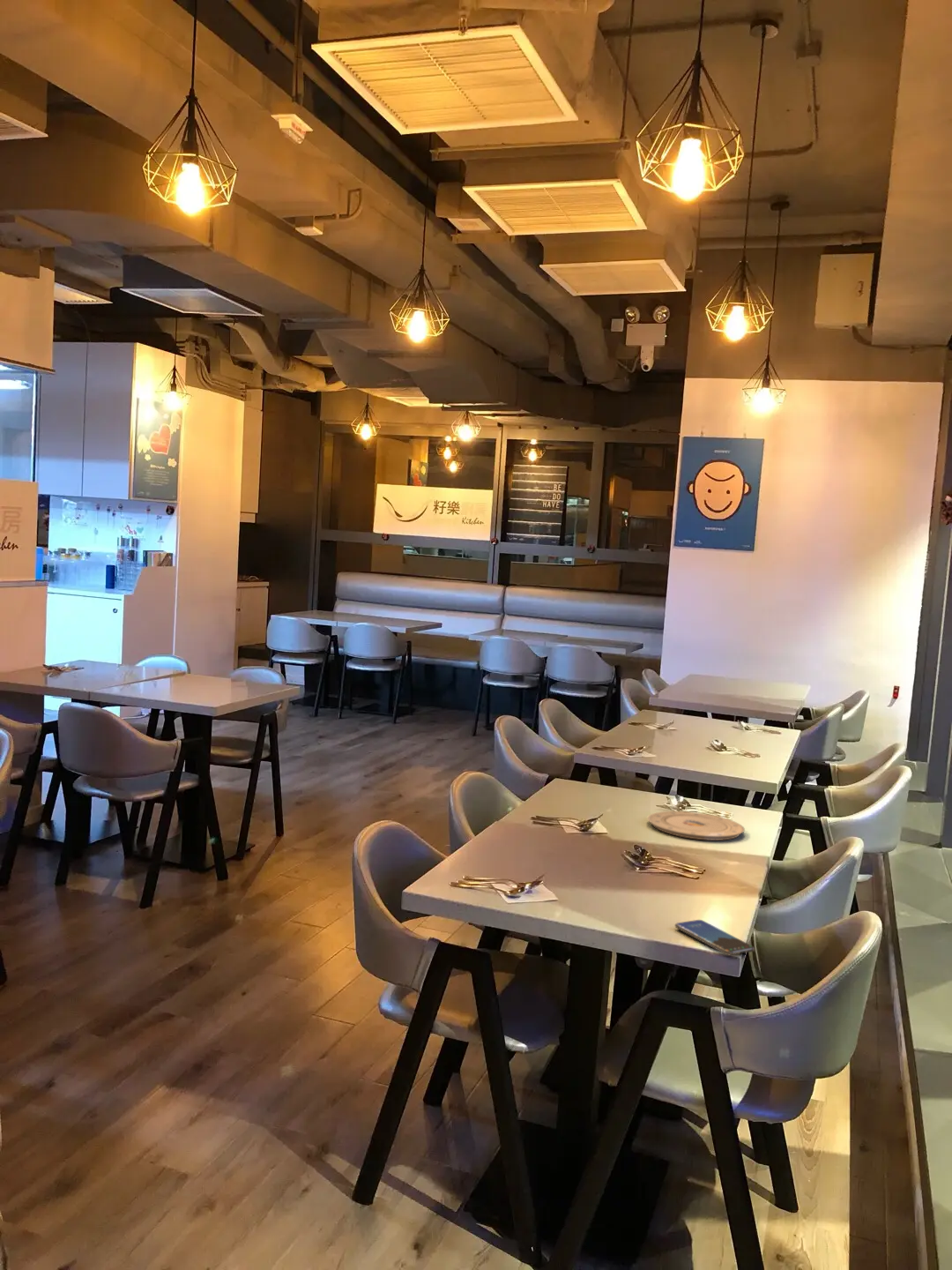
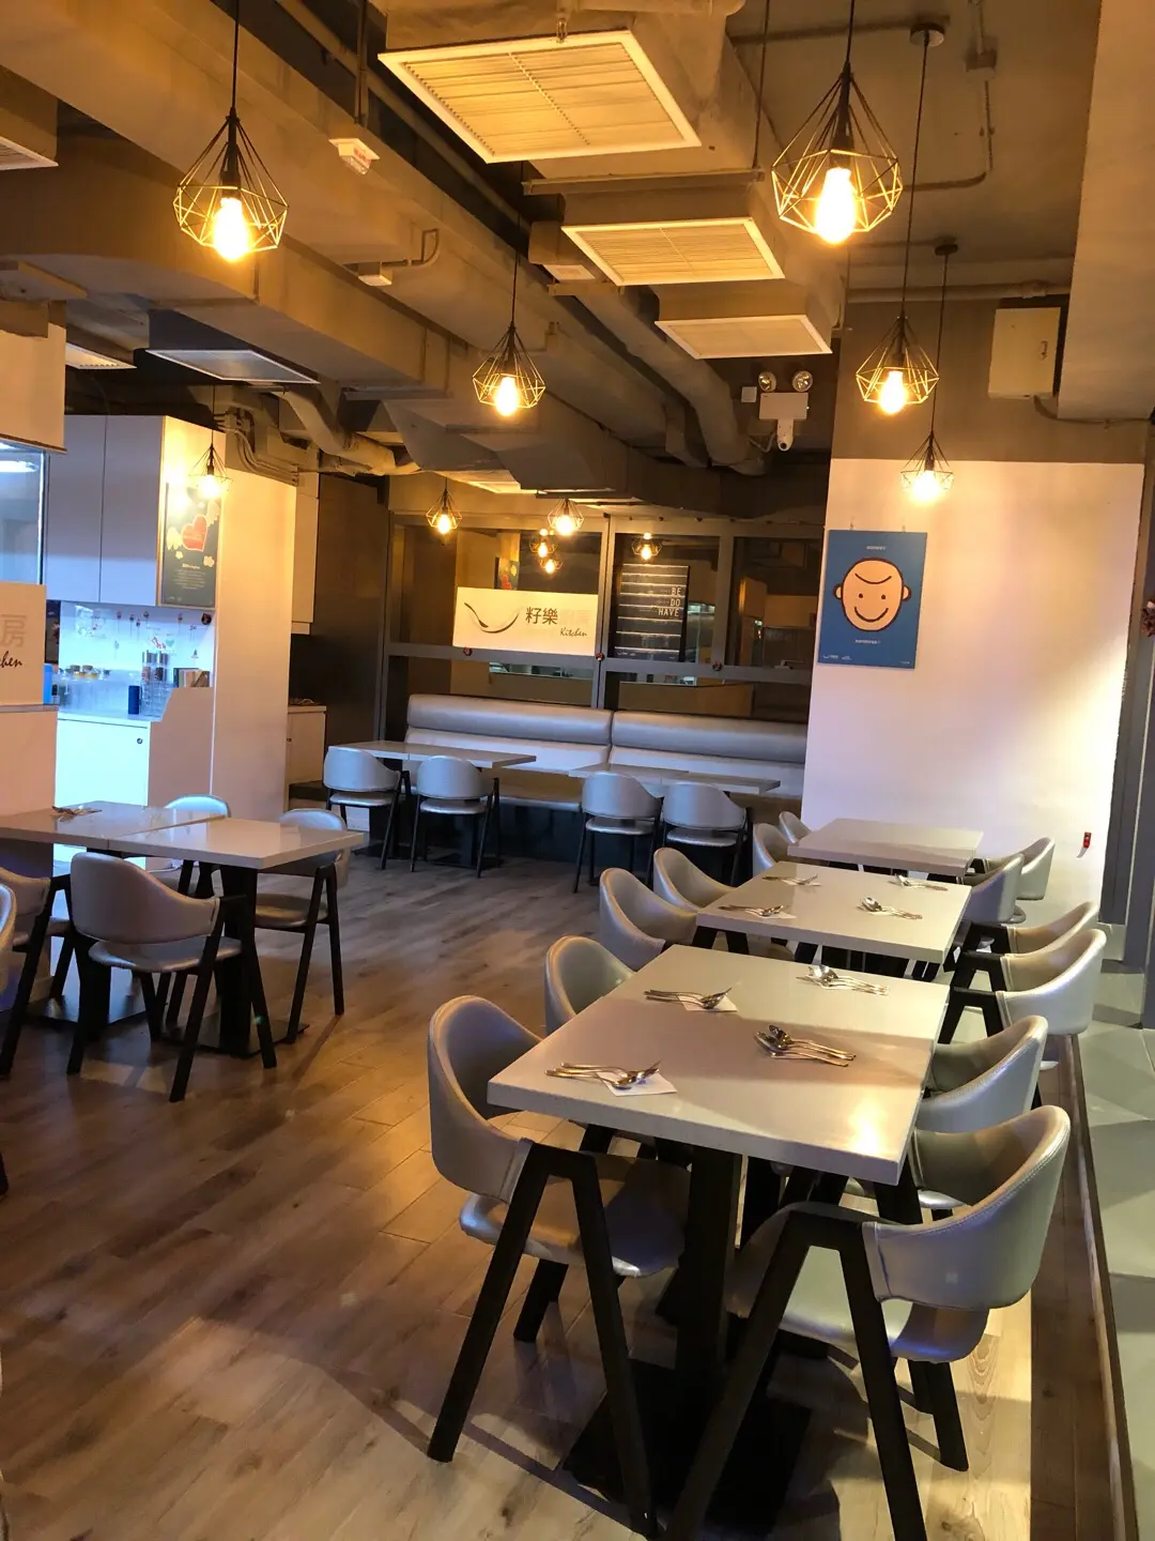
- smartphone (713, 937)
- plate (695, 826)
